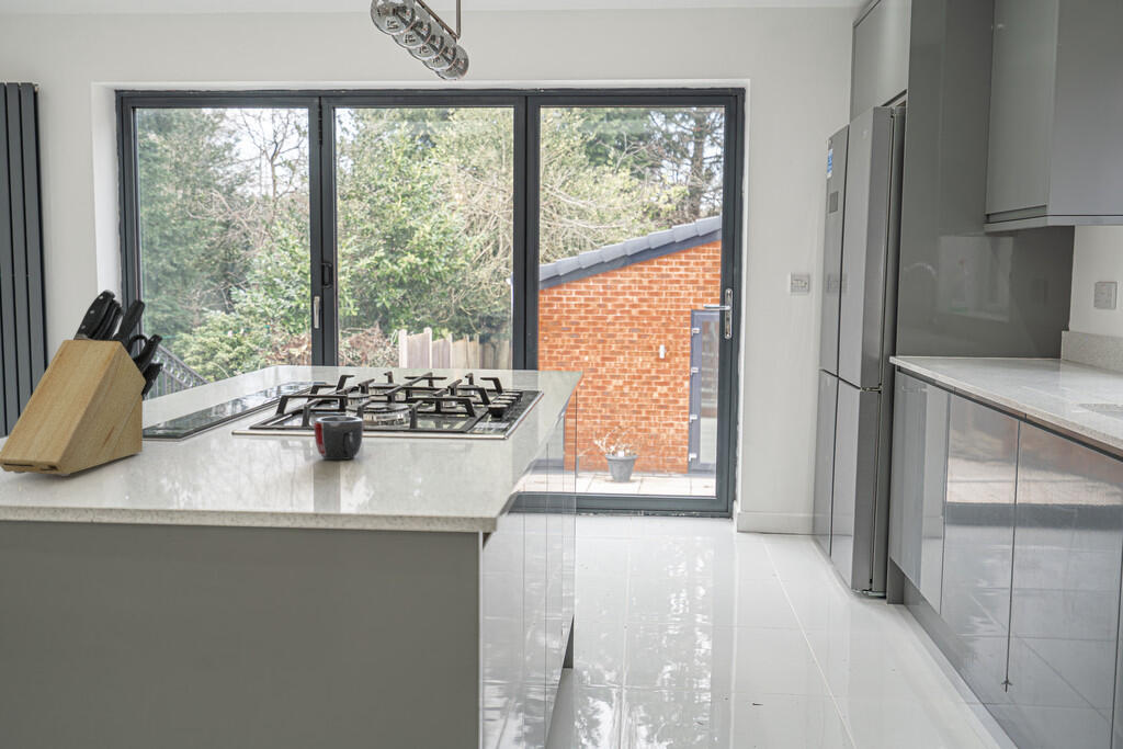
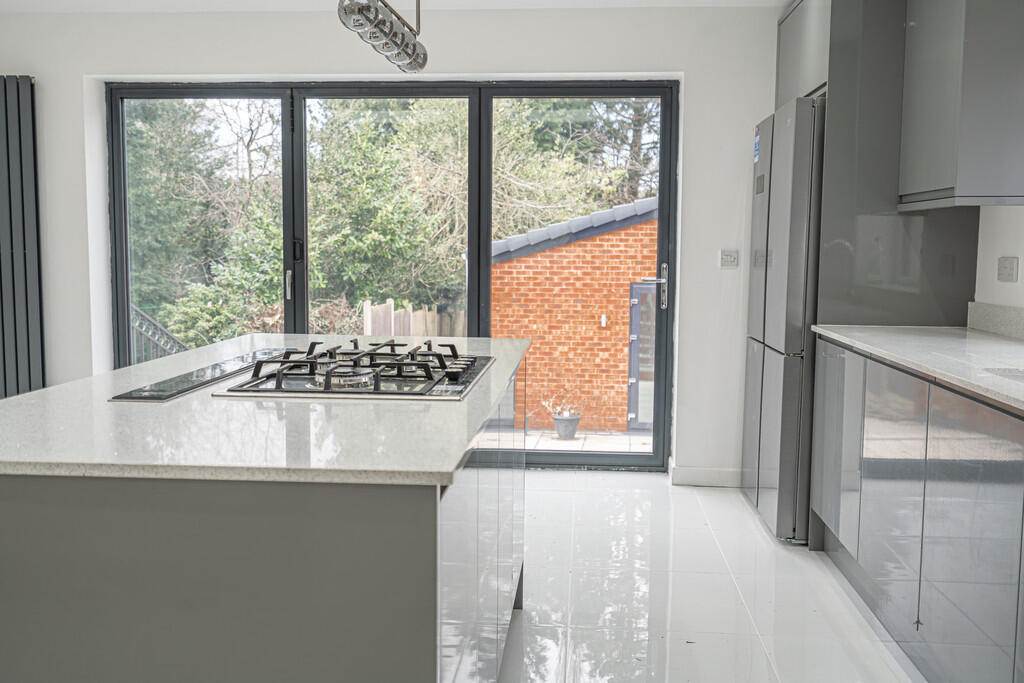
- mug (341, 439)
- knife block (88, 375)
